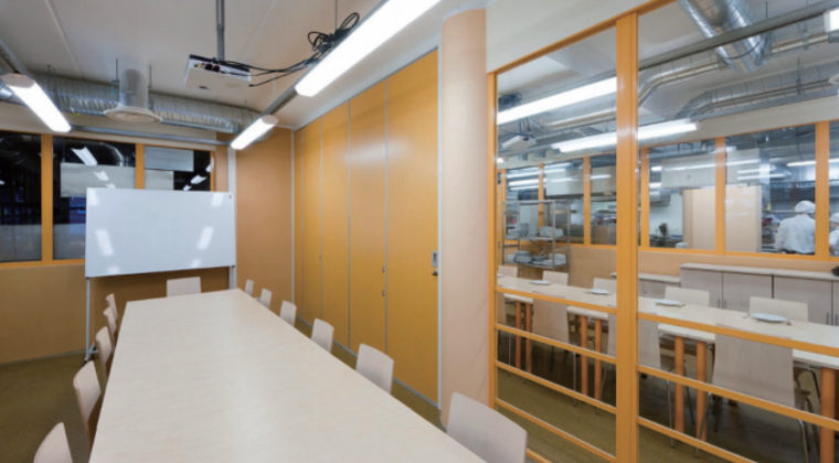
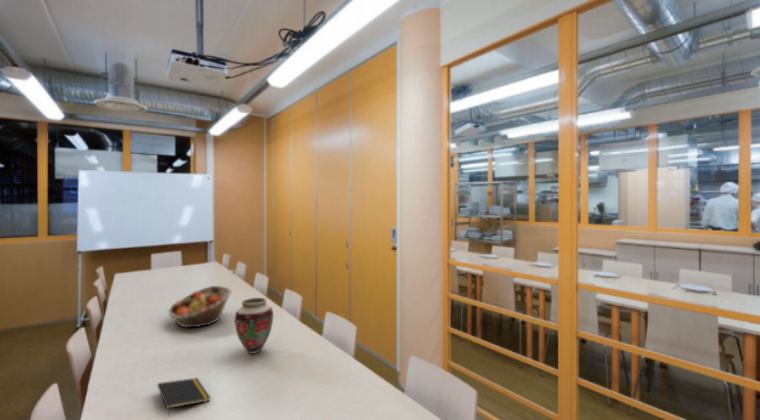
+ notepad (183, 391)
+ vase (254, 326)
+ fruit basket (201, 305)
